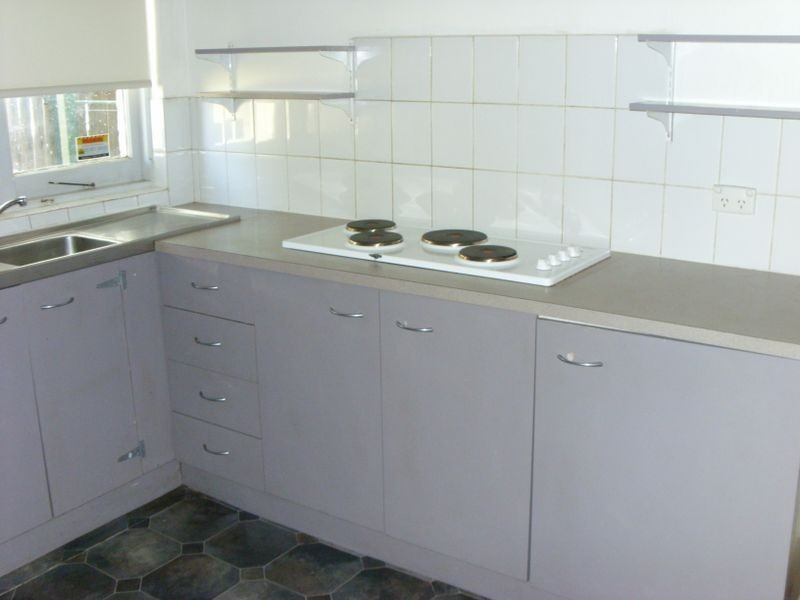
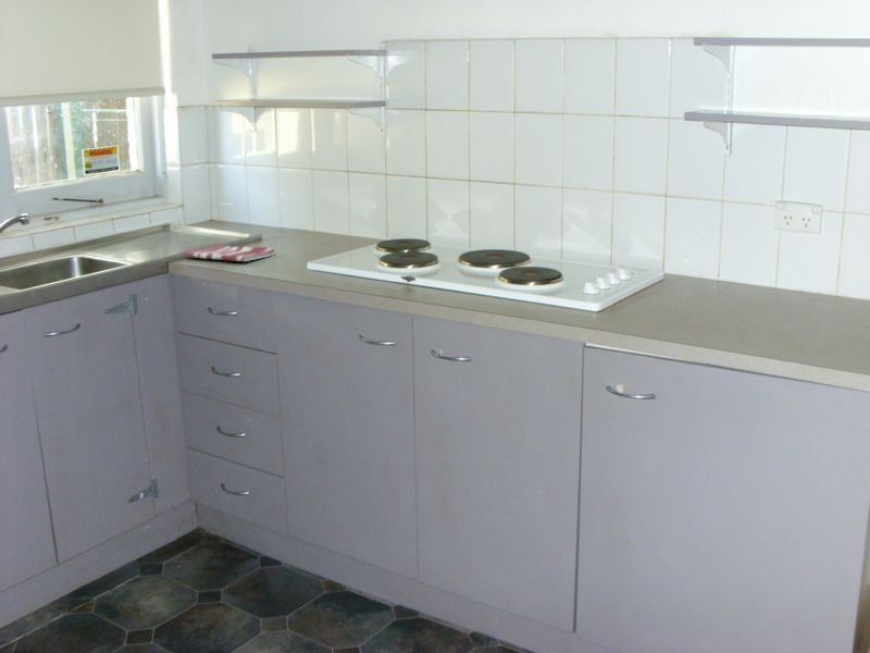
+ dish towel (229, 251)
